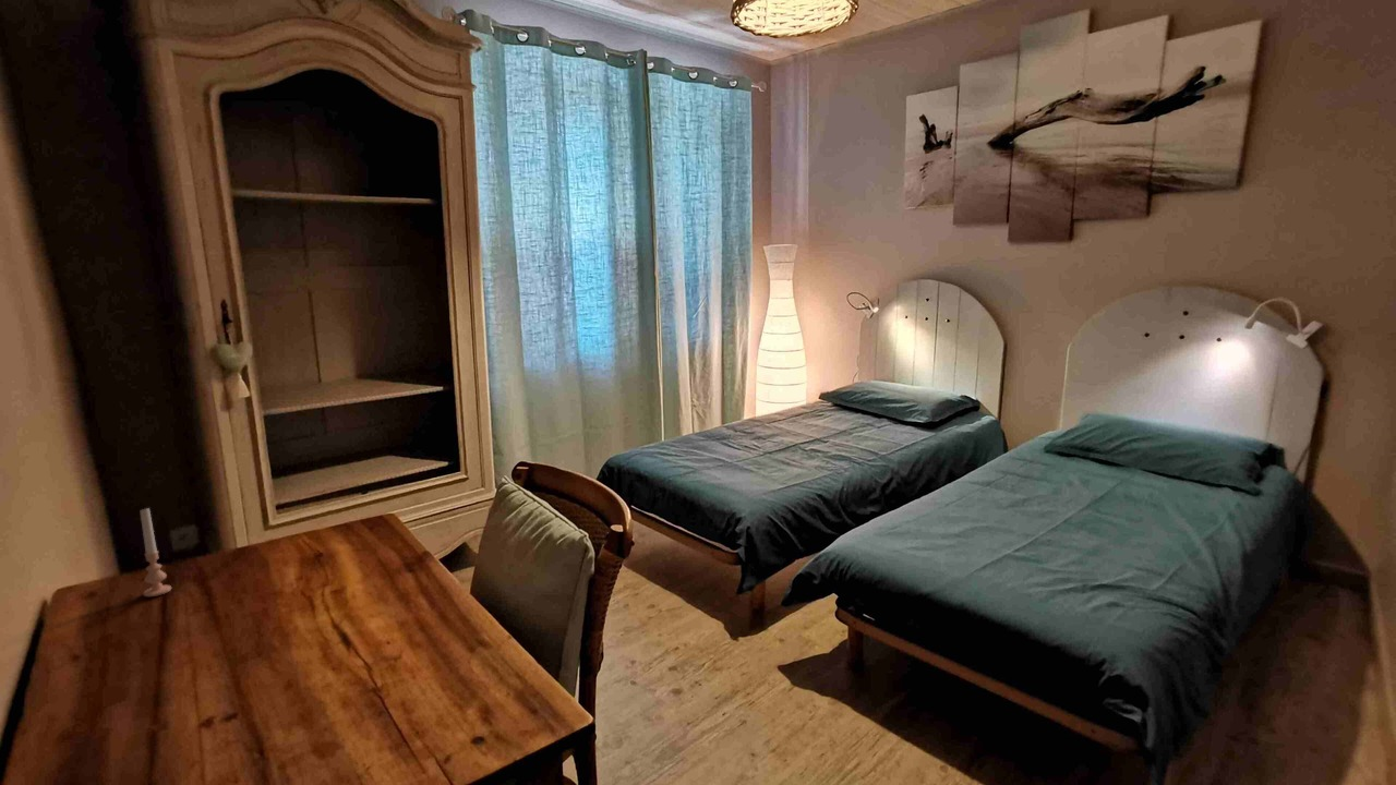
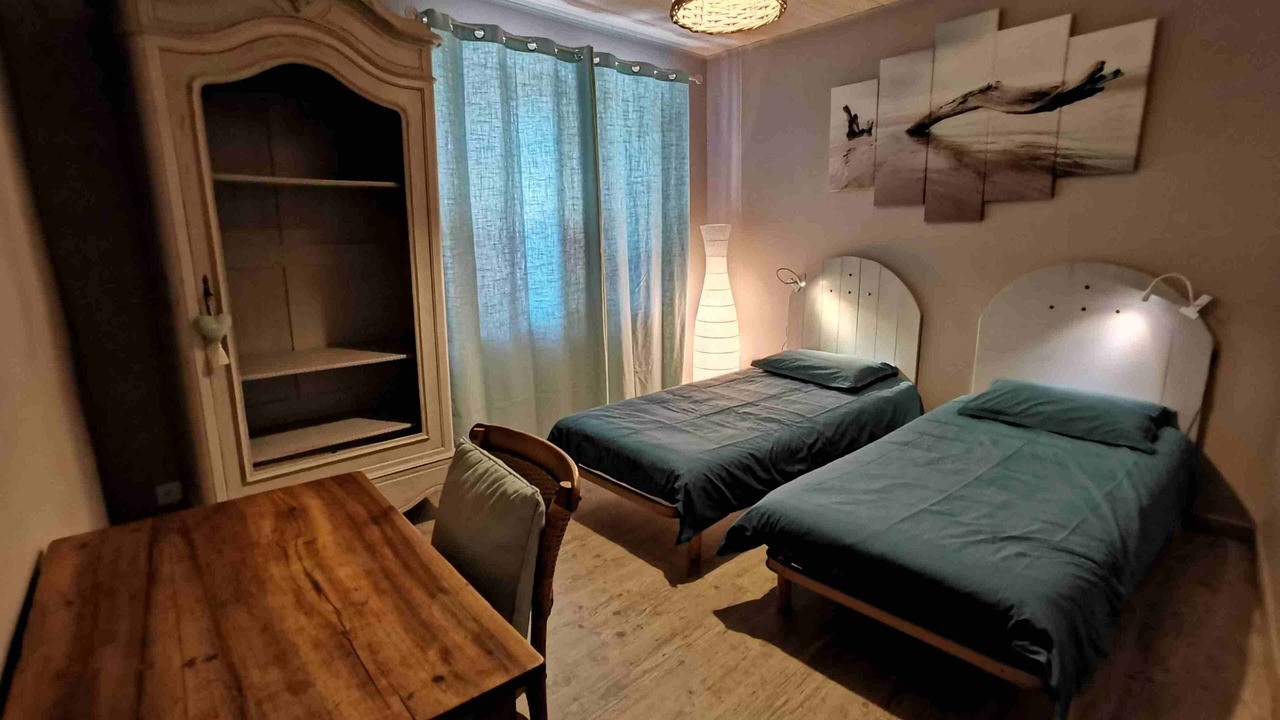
- candle (151, 550)
